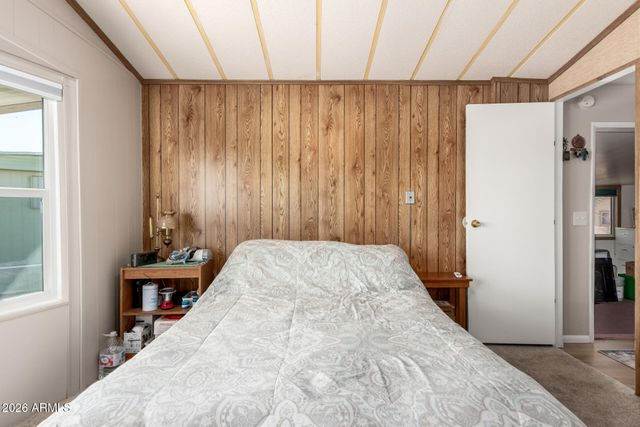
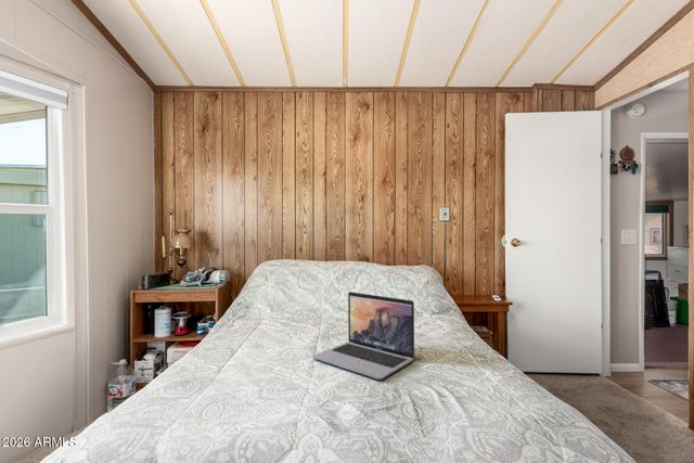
+ laptop (362, 330)
